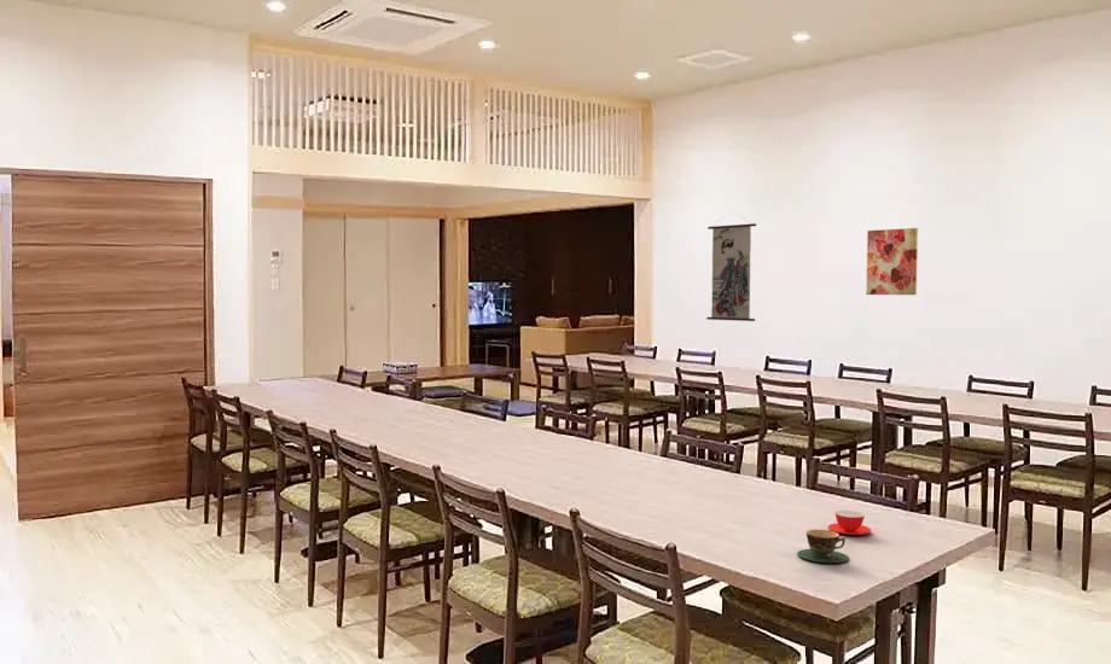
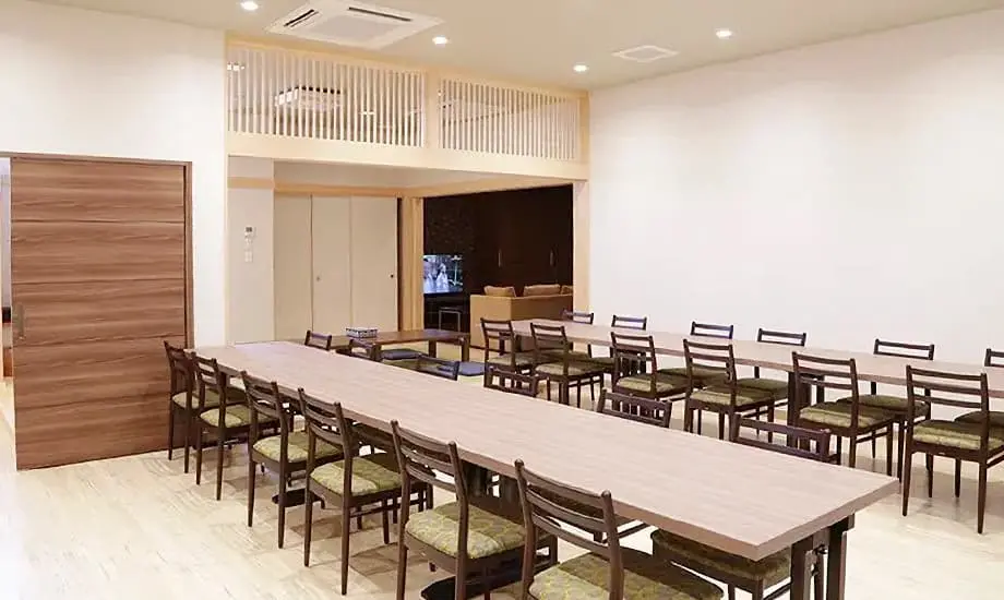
- teacup (822, 543)
- wall art (891, 262)
- teacup (849, 522)
- wall scroll (731, 266)
